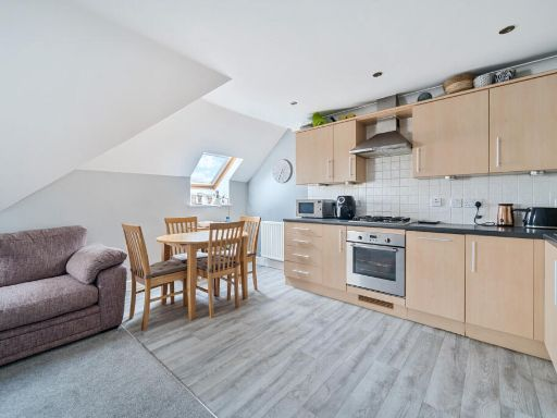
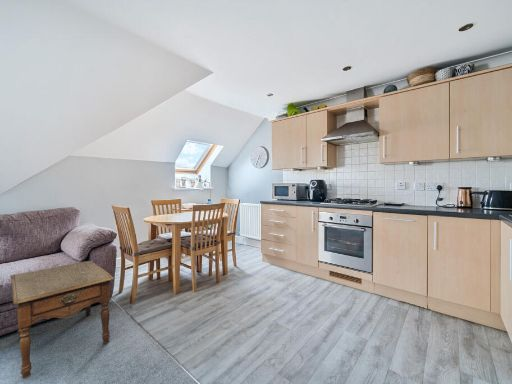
+ side table (62, 308)
